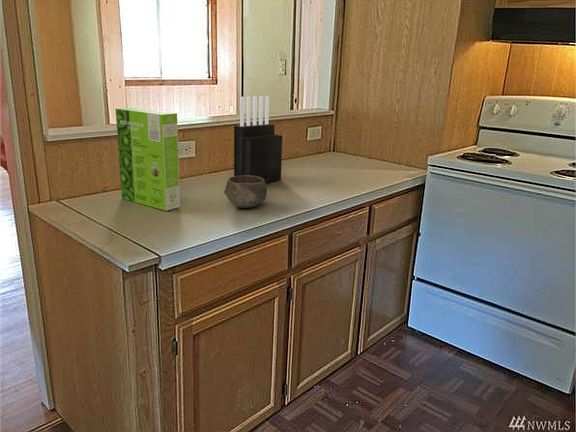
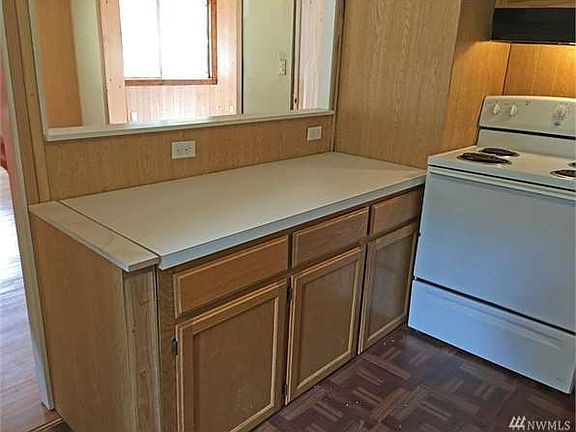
- cake mix box (148, 158)
- bowl (246, 192)
- knife block (260, 140)
